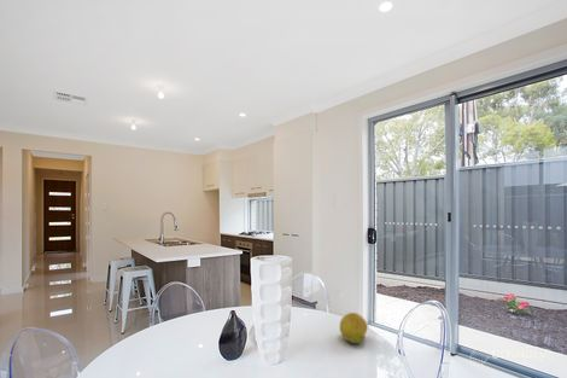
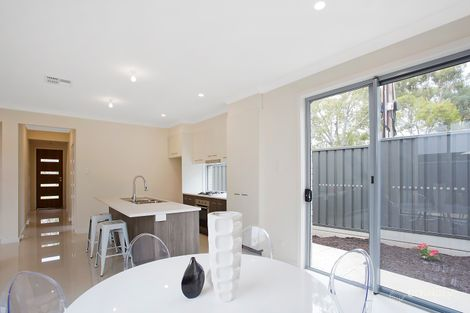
- fruit (353, 327)
